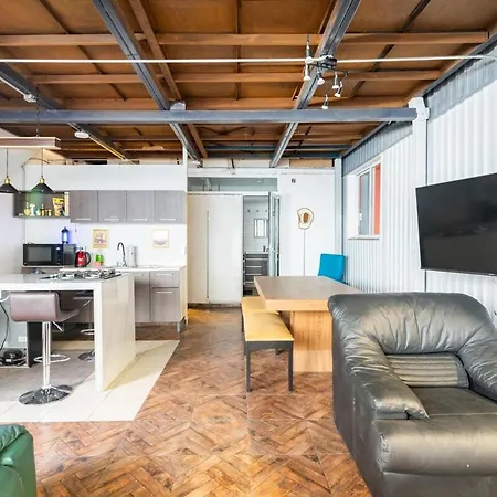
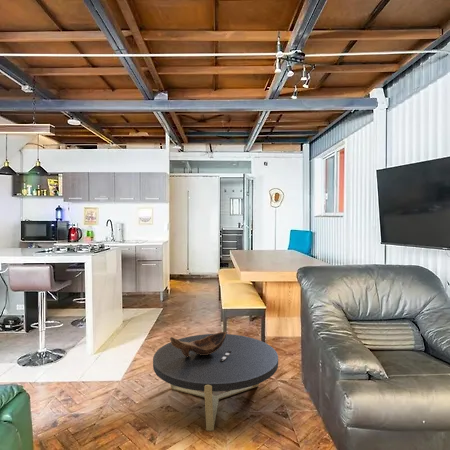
+ coffee table (215, 376)
+ decorative bowl (204, 344)
